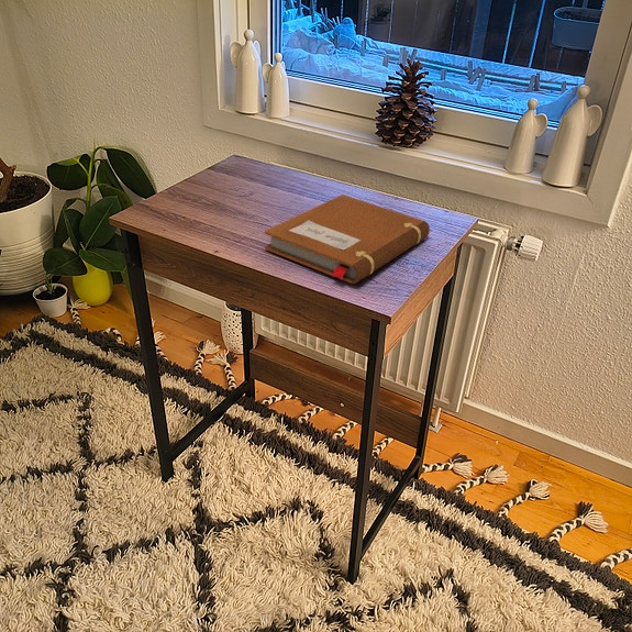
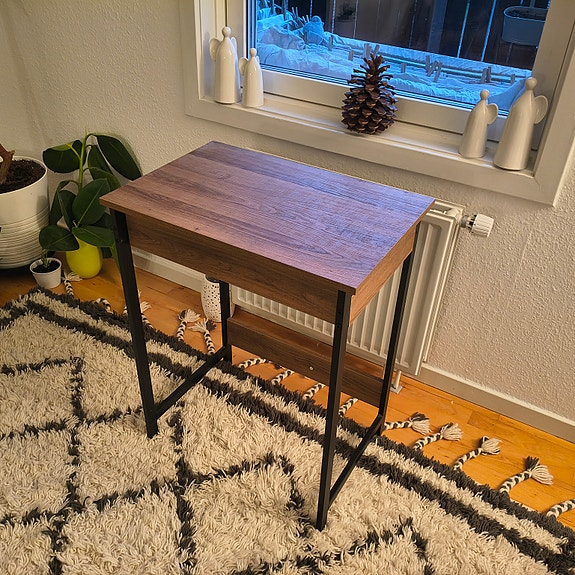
- notebook (347, 236)
